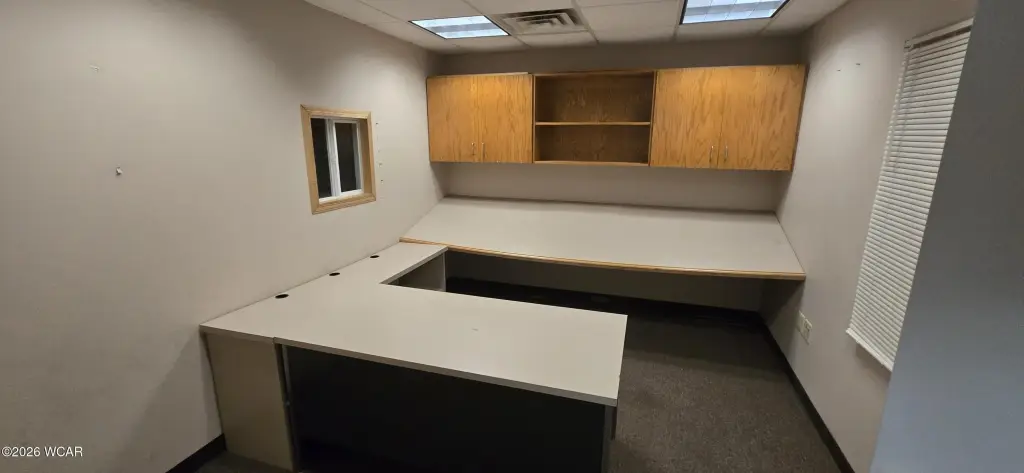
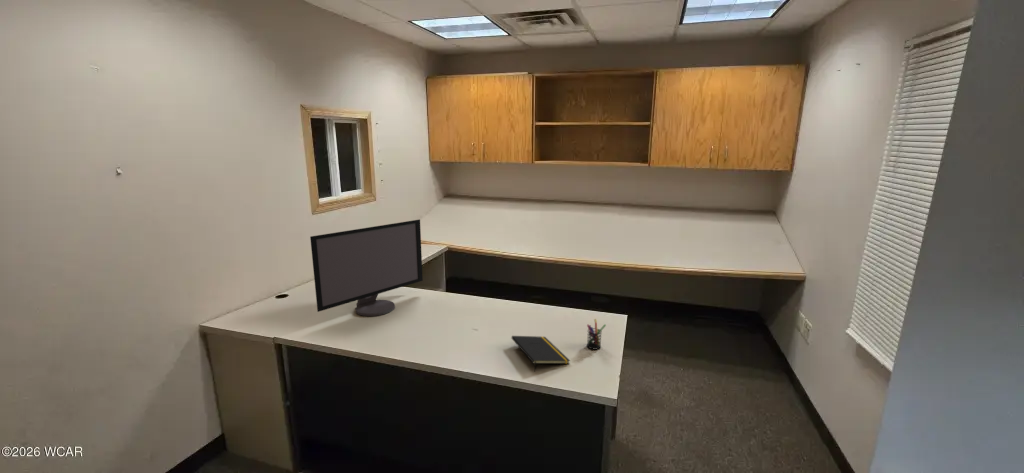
+ pen holder (596, 333)
+ computer monitor (372, 268)
+ notepad (539, 349)
